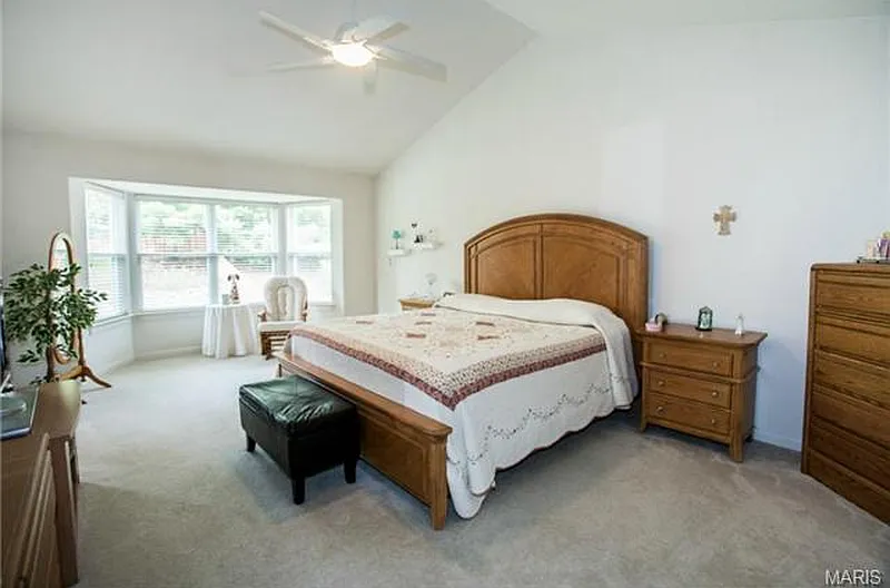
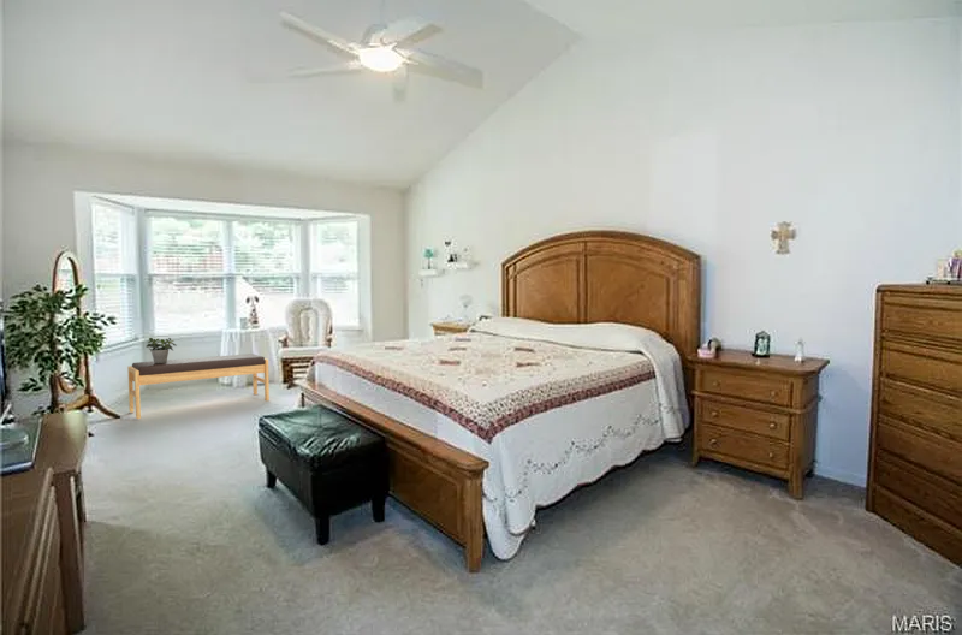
+ potted plant (160, 349)
+ bench (201, 378)
